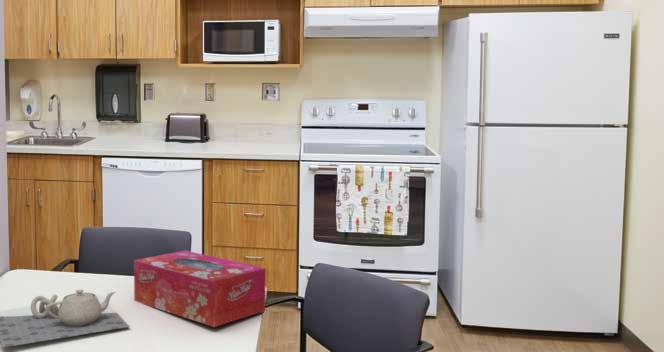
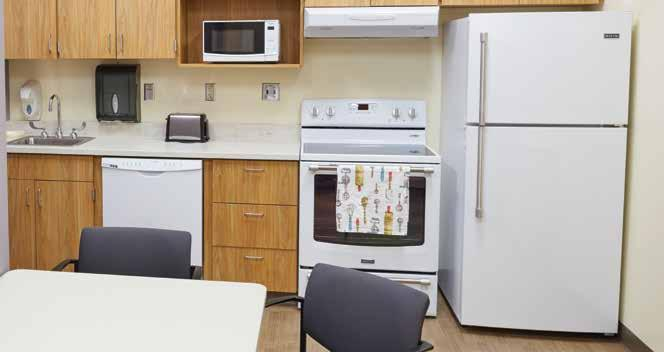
- tissue box (198, 285)
- teapot (58, 303)
